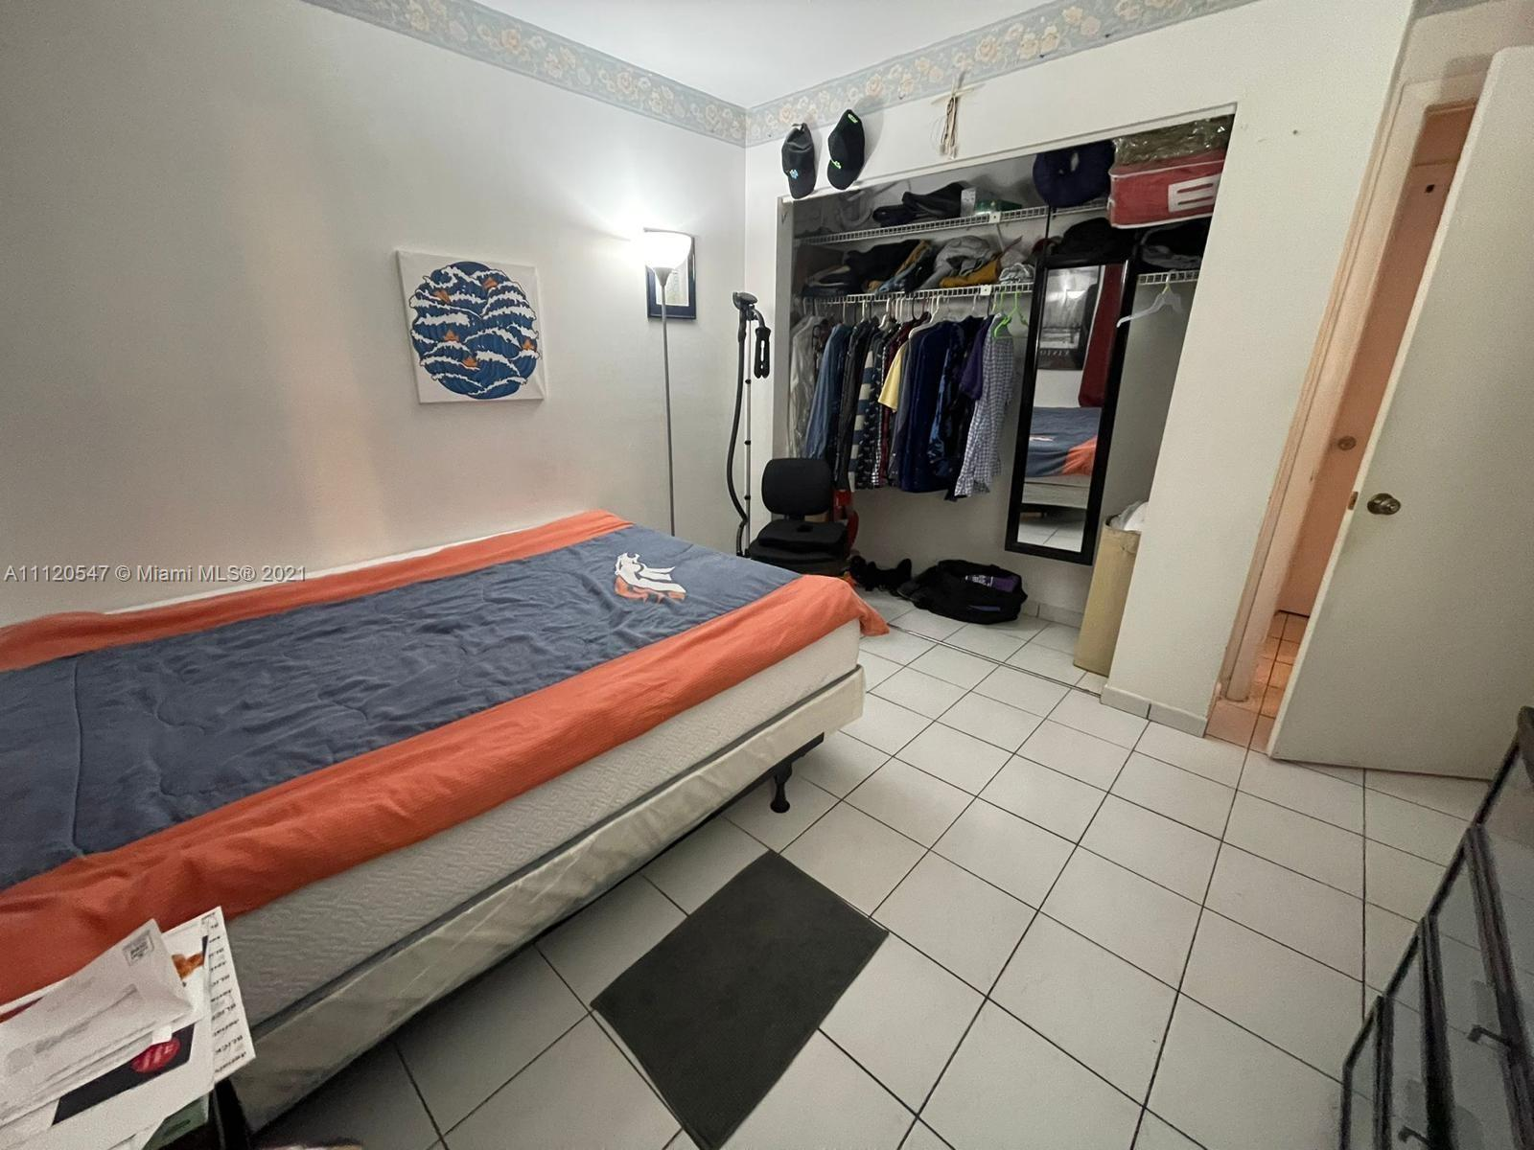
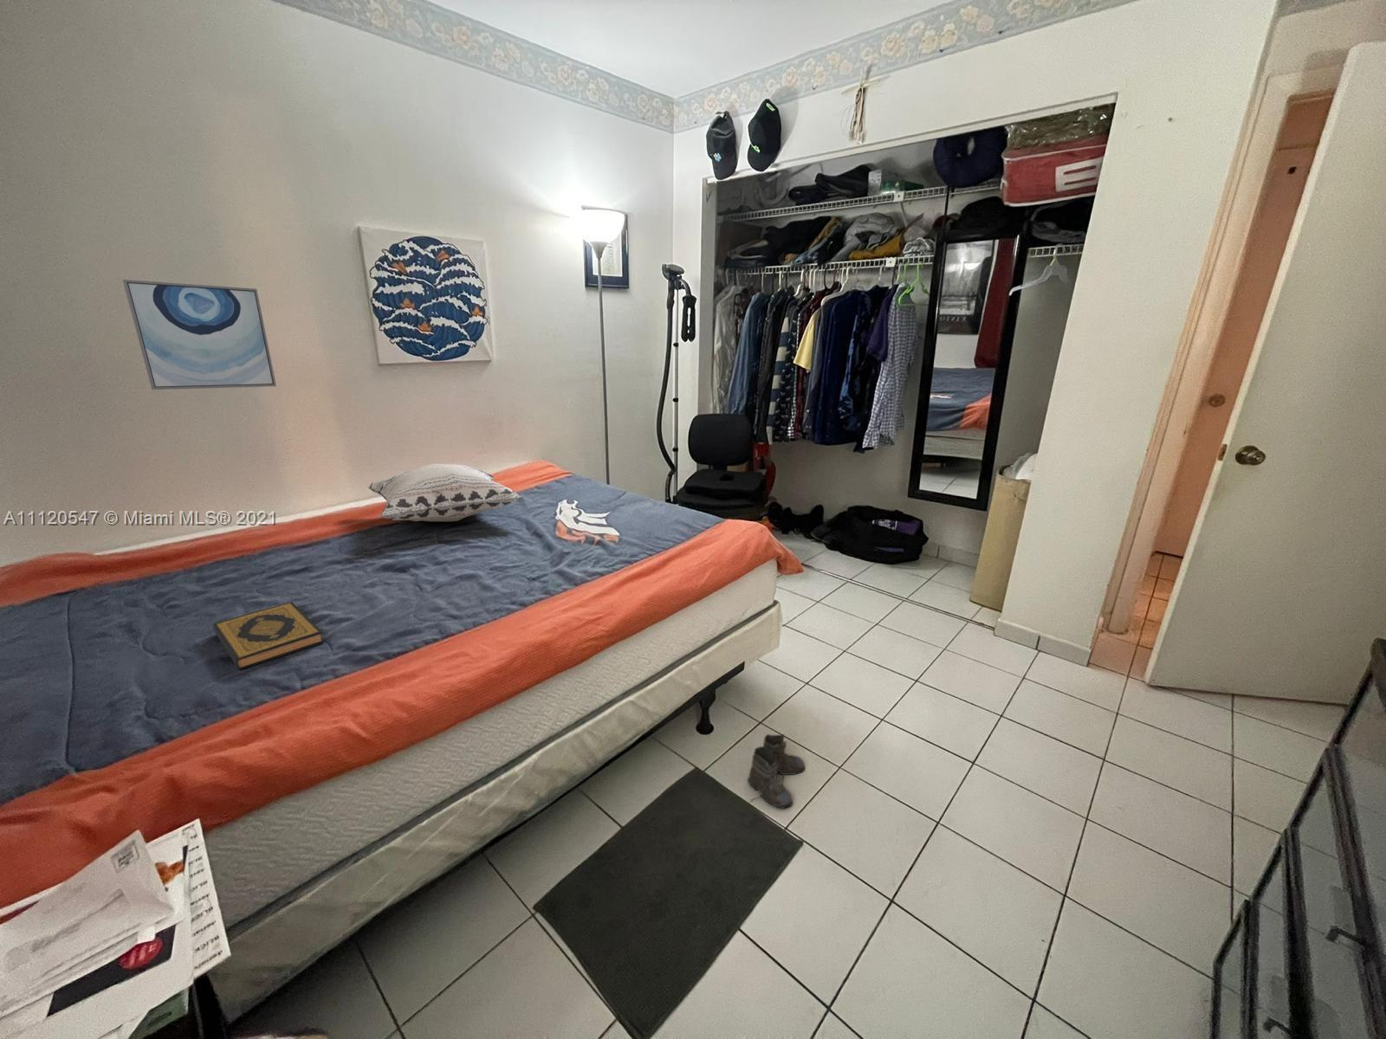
+ decorative pillow (443, 492)
+ wall art (205, 337)
+ hardback book (266, 633)
+ boots (777, 765)
